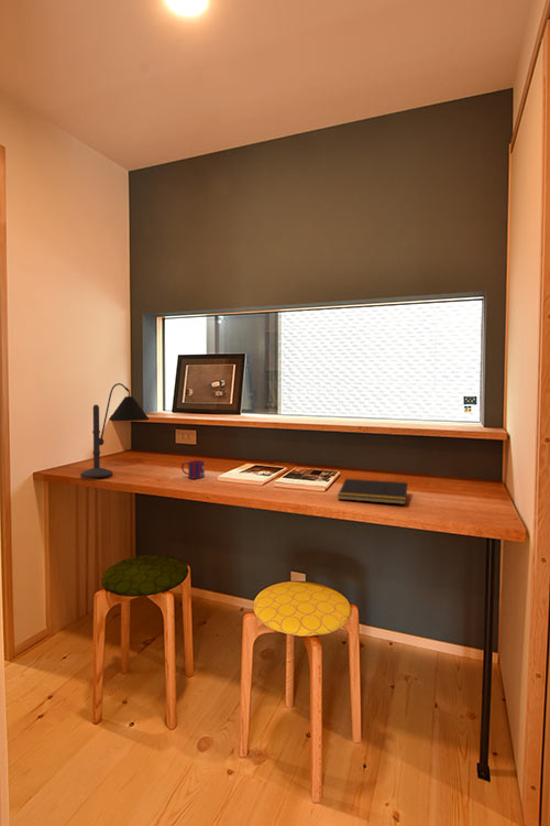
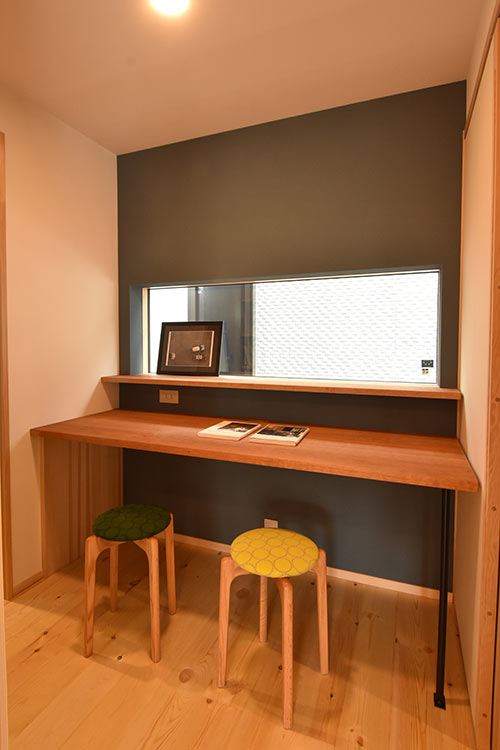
- mug (193, 469)
- desk lamp (116, 420)
- notepad (373, 490)
